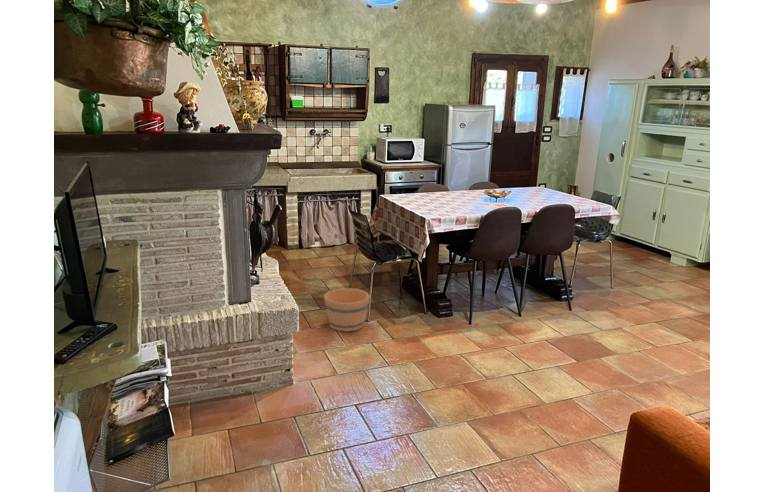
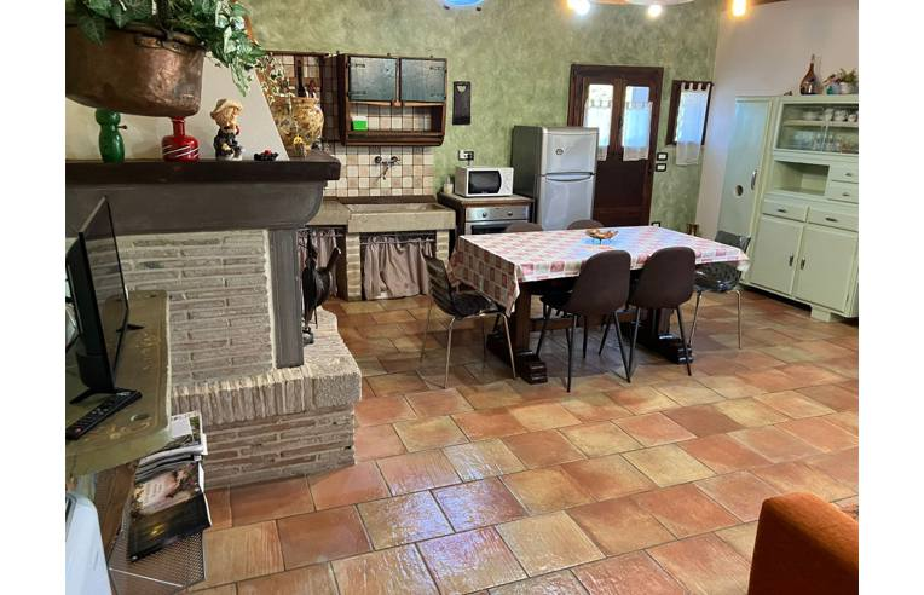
- bucket (346, 310)
